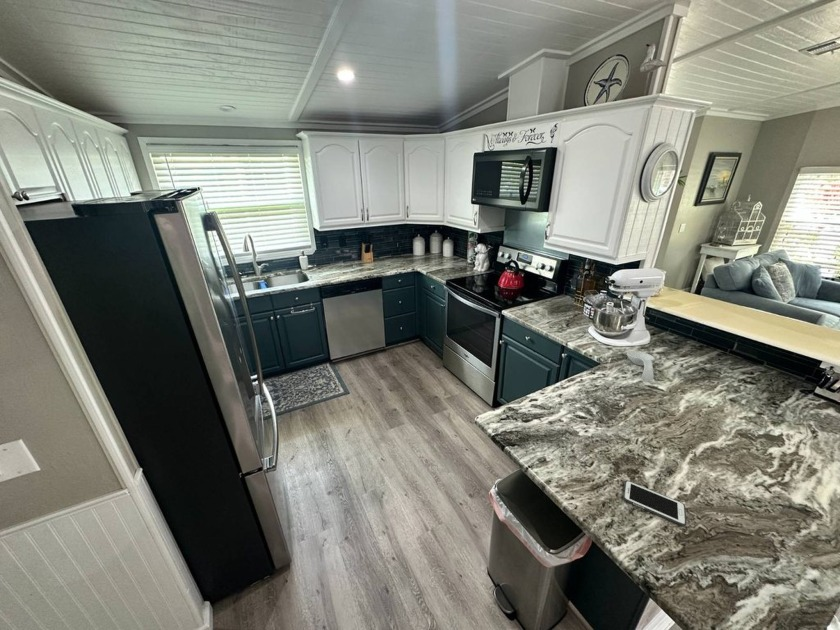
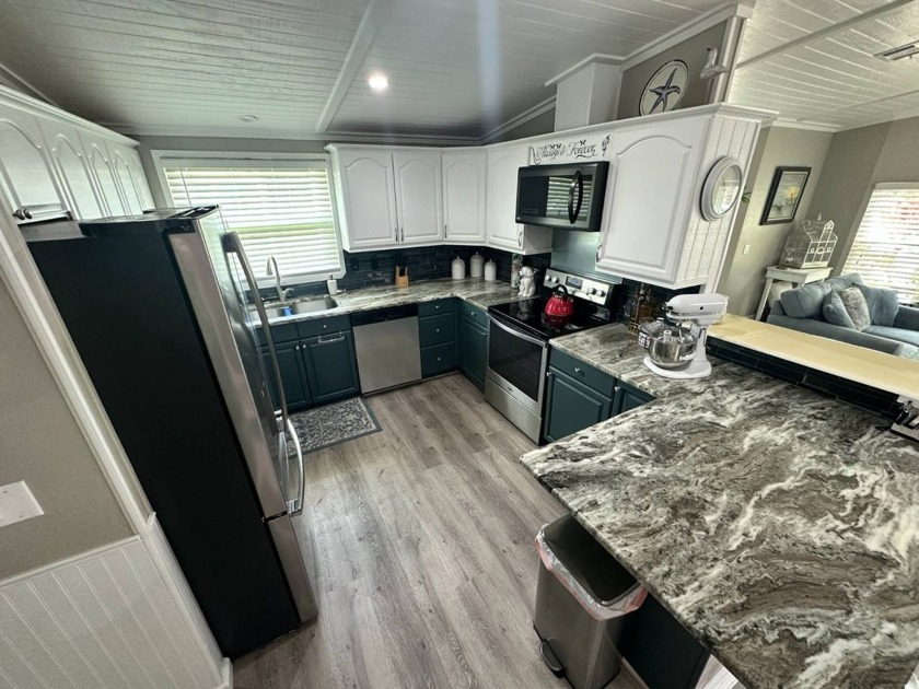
- spoon rest (643, 361)
- cell phone (653, 501)
